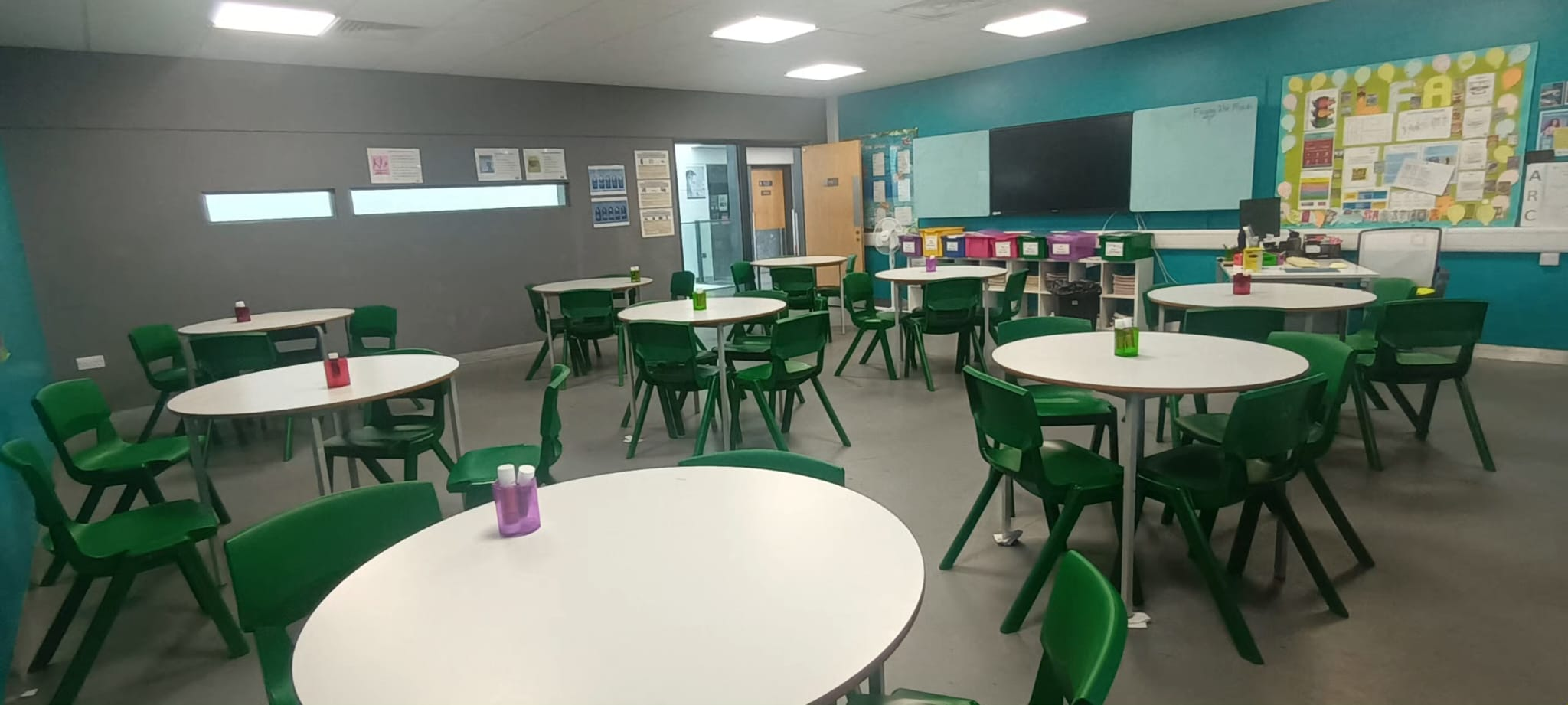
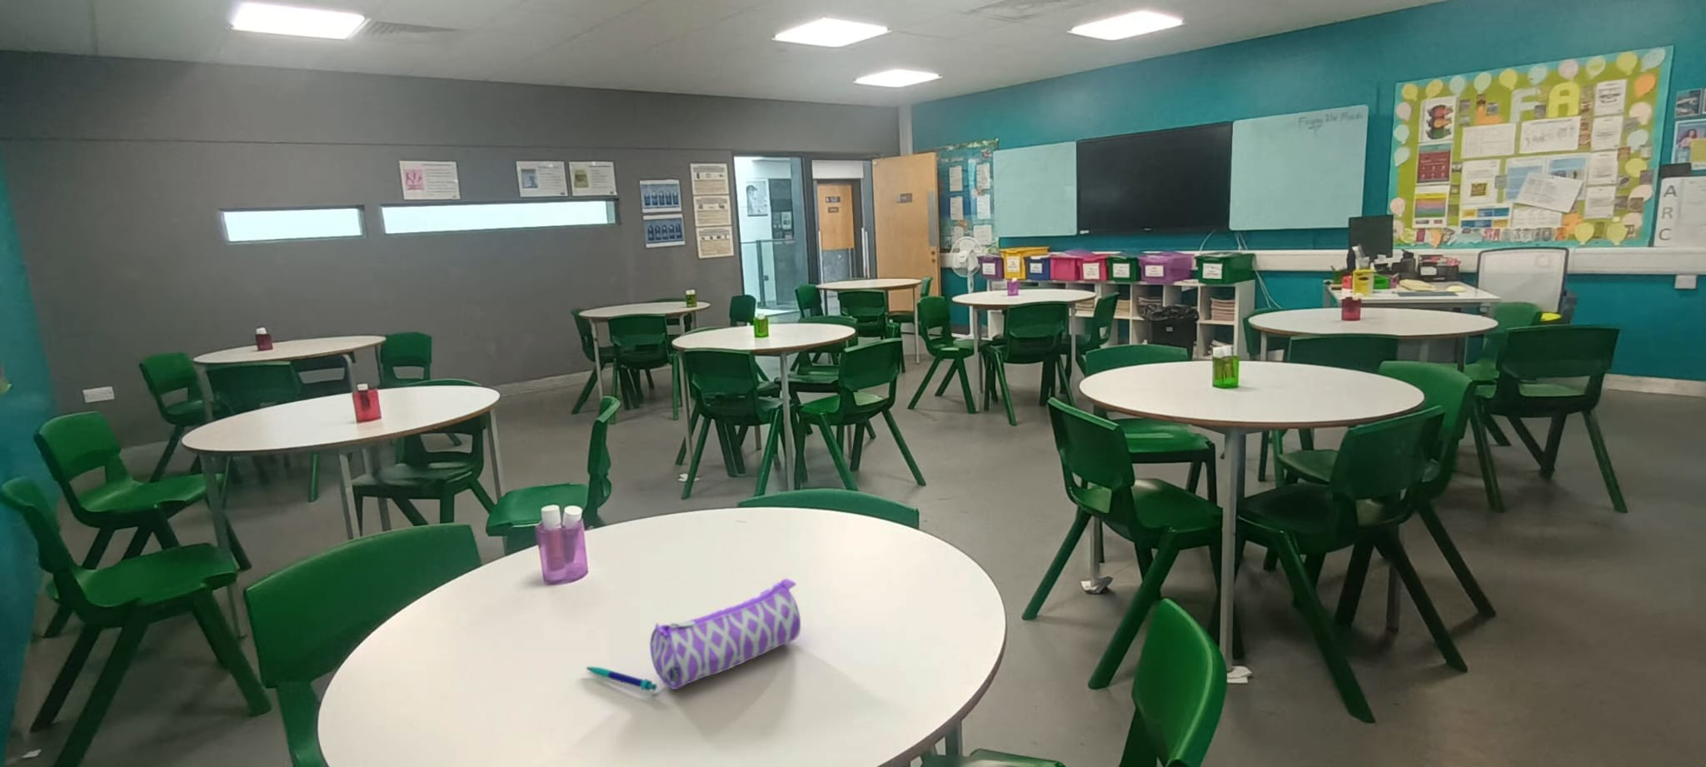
+ pencil case (726, 631)
+ pen (619, 676)
